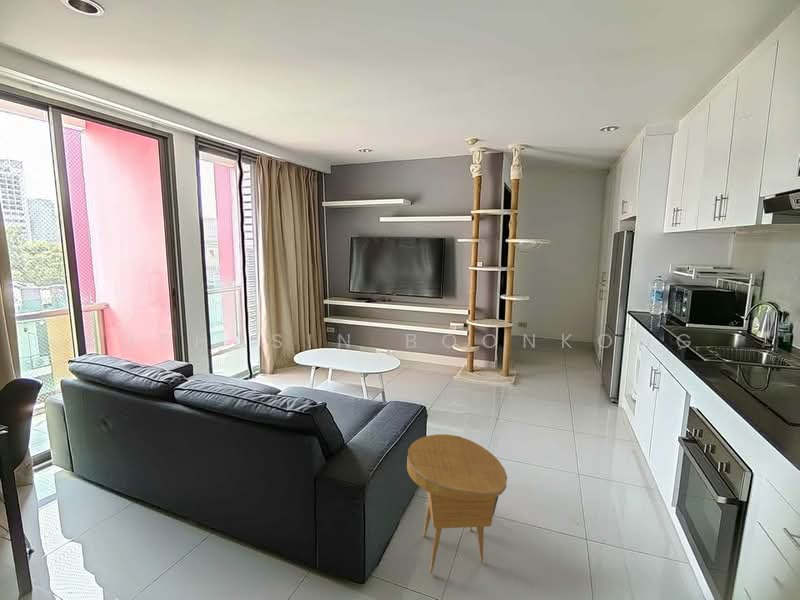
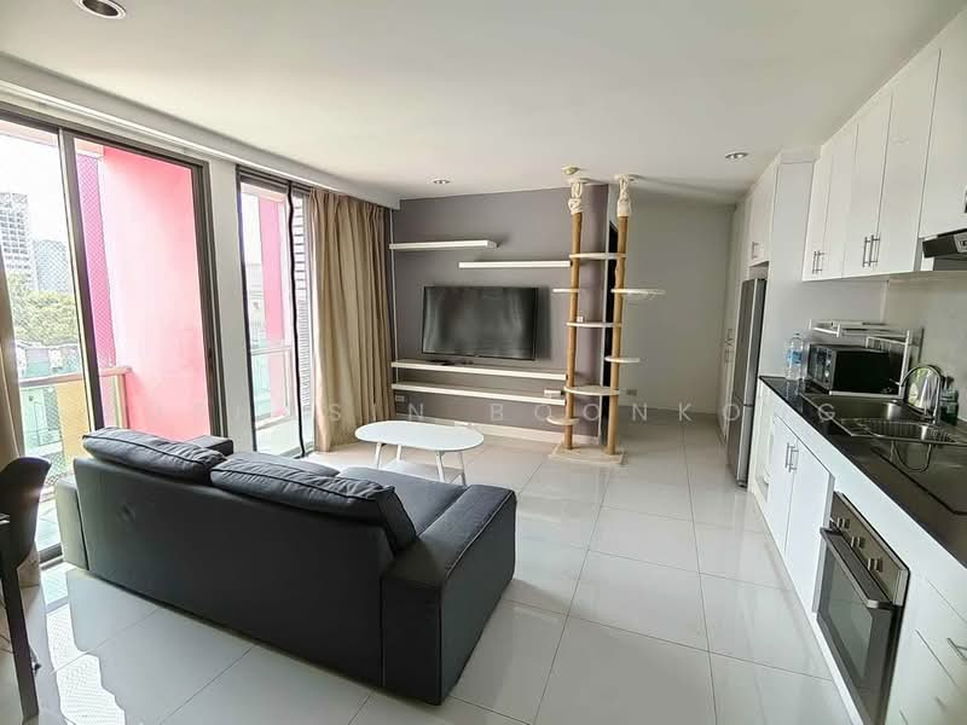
- side table (455, 505)
